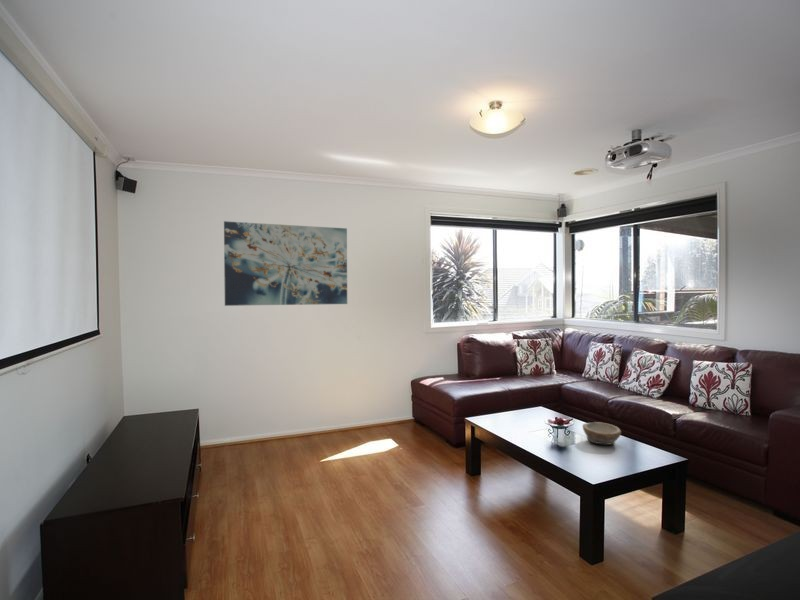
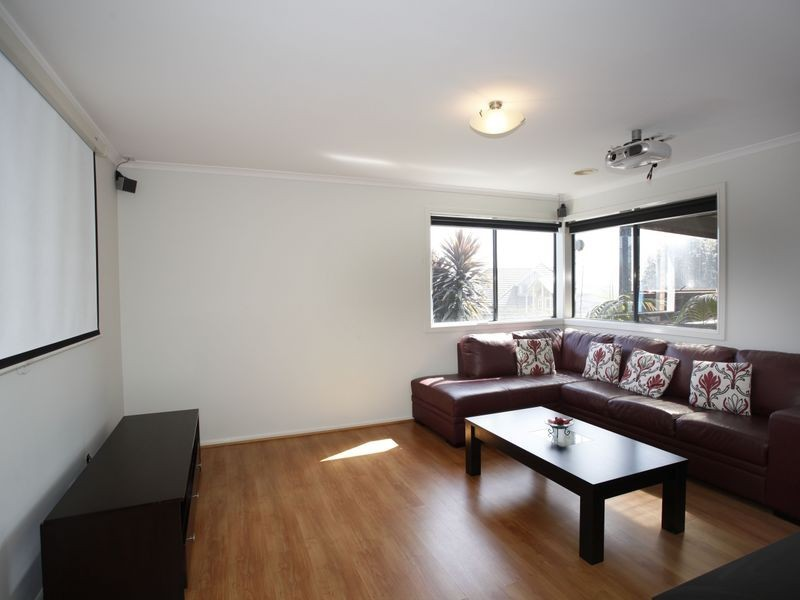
- bowl (601, 434)
- wall art (288, 265)
